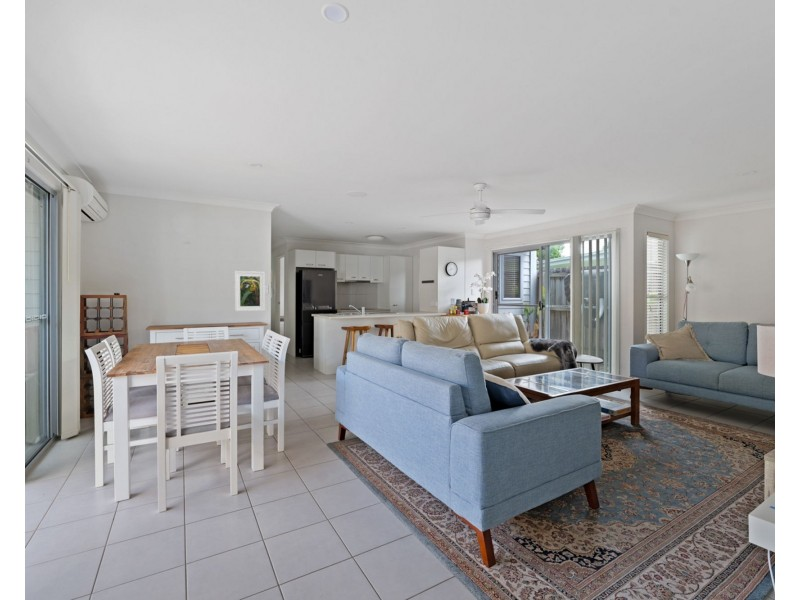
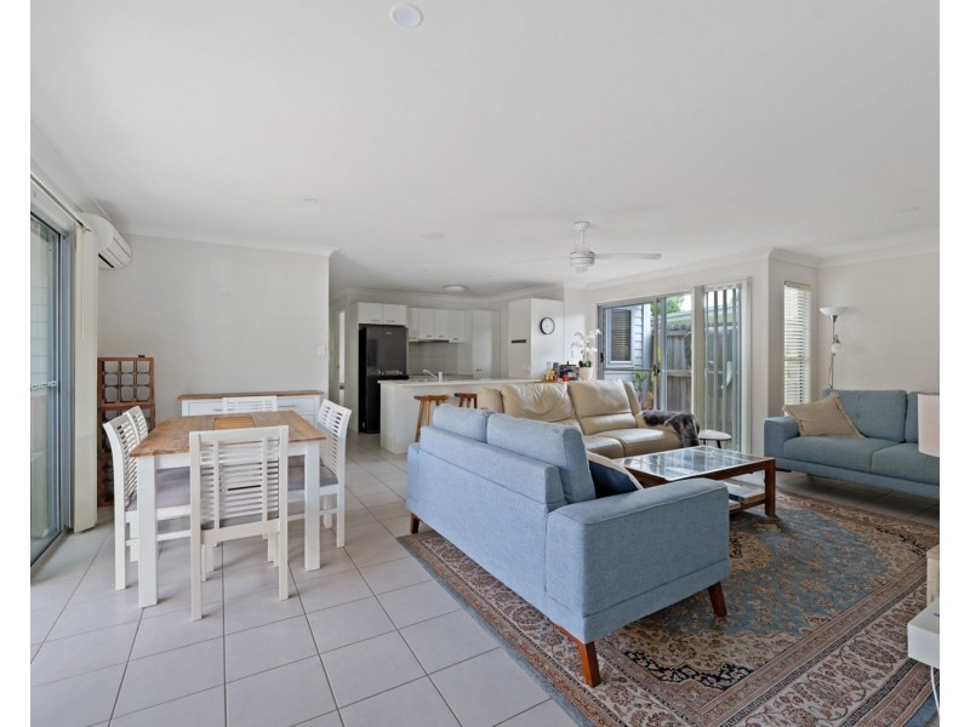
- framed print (250, 291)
